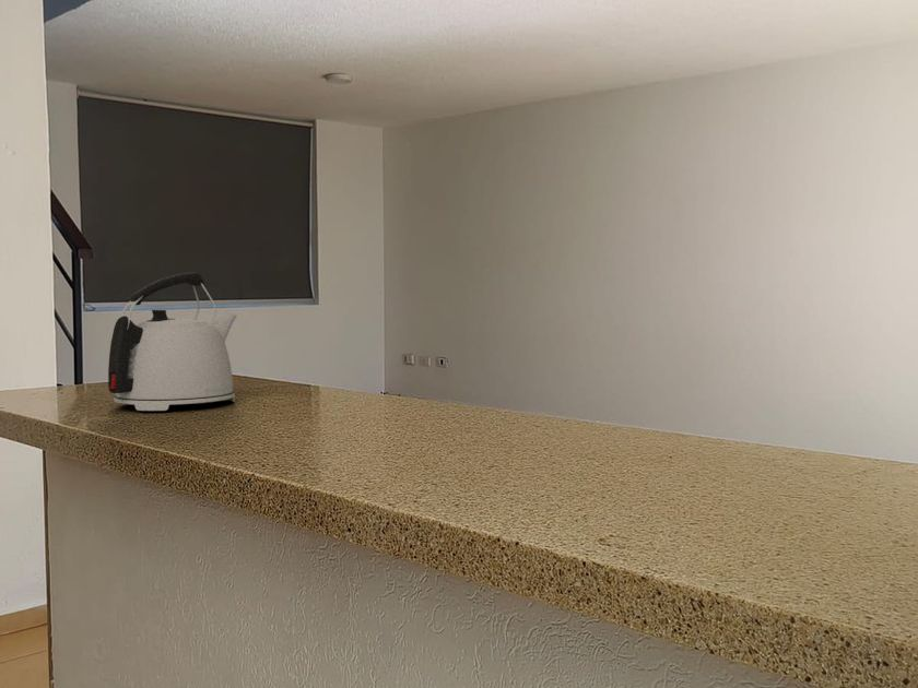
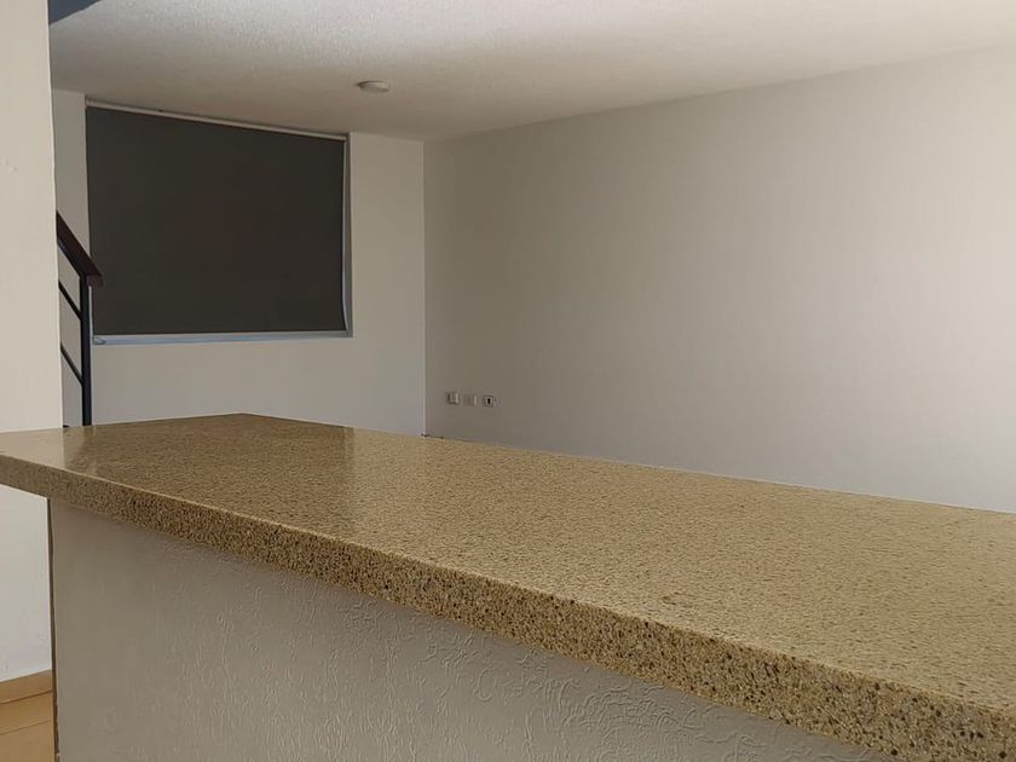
- kettle (177, 337)
